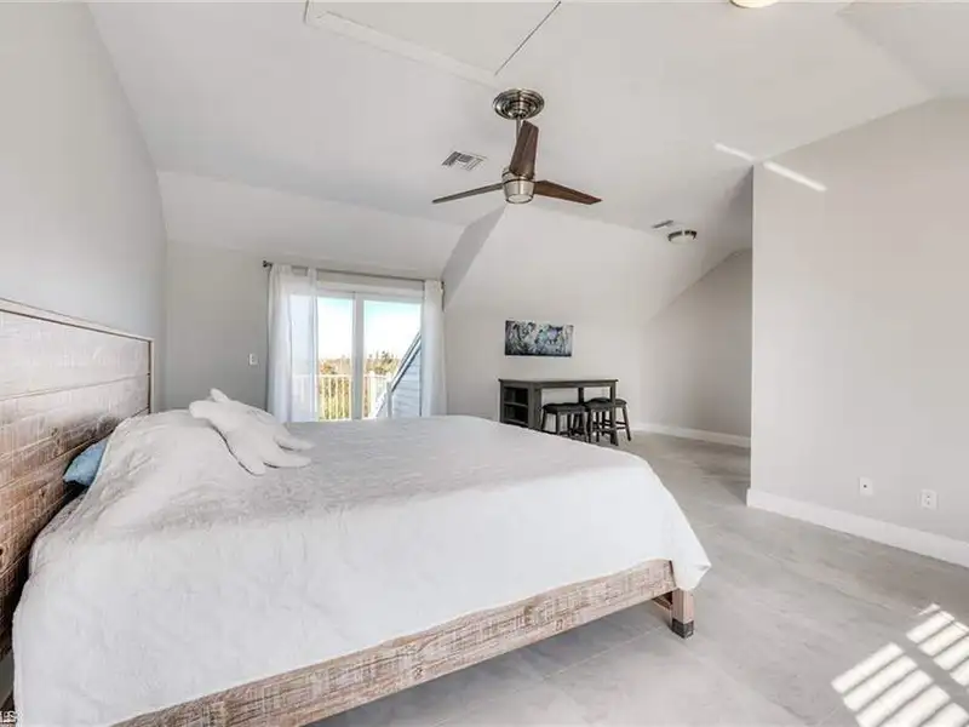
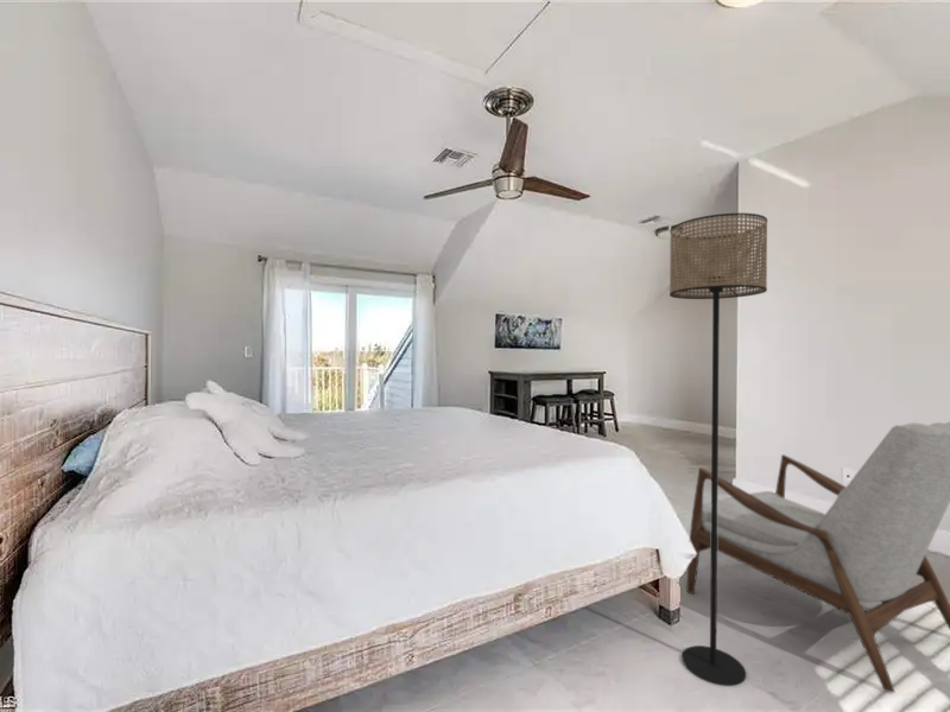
+ floor lamp (715, 445)
+ armchair (826, 513)
